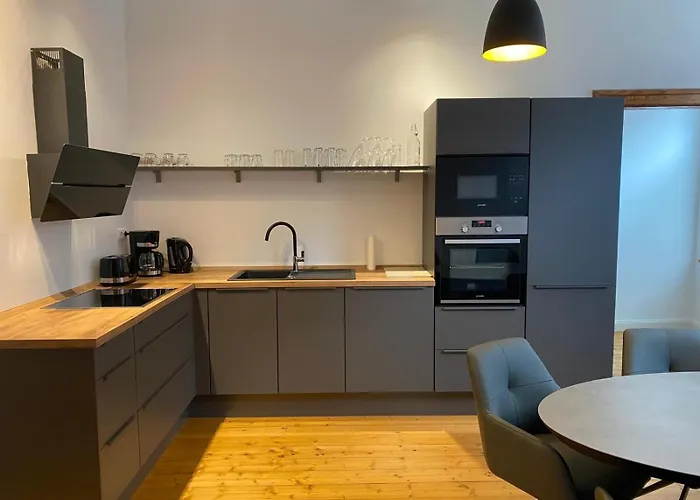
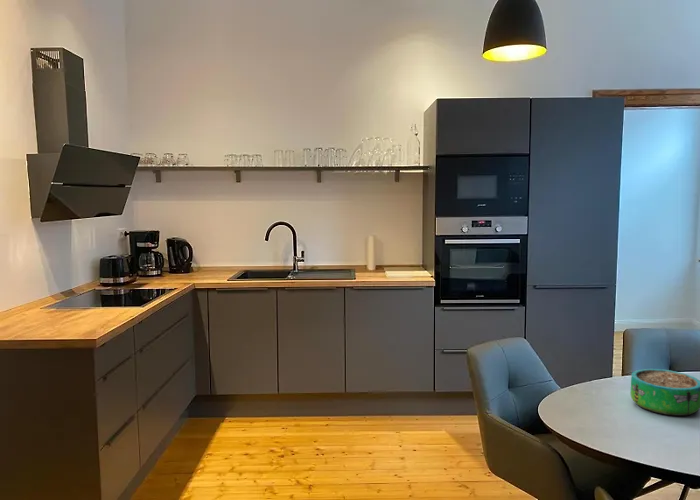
+ decorative bowl (665, 391)
